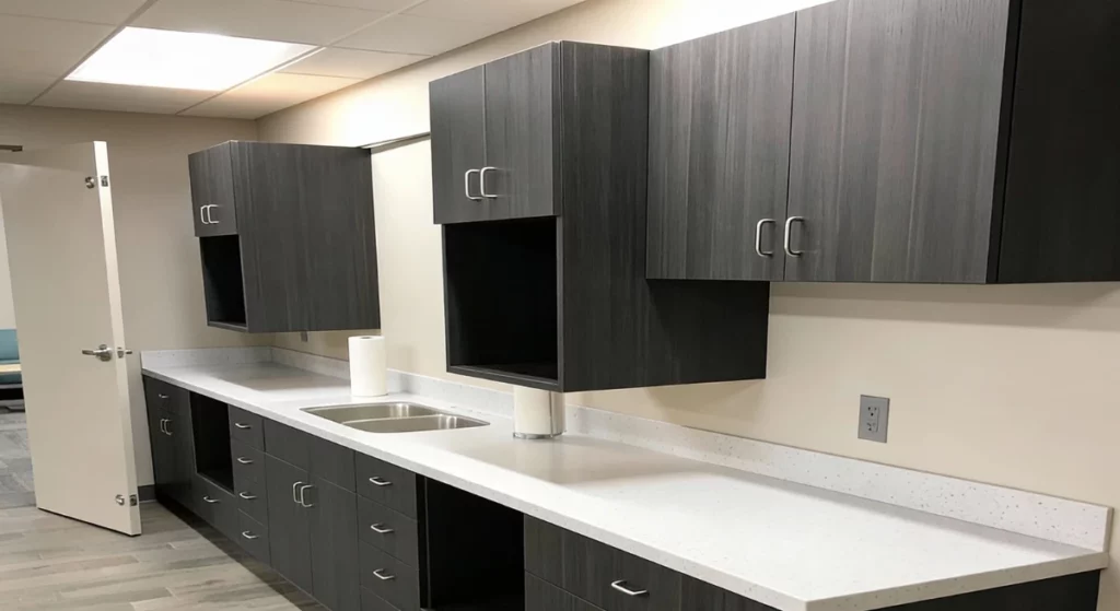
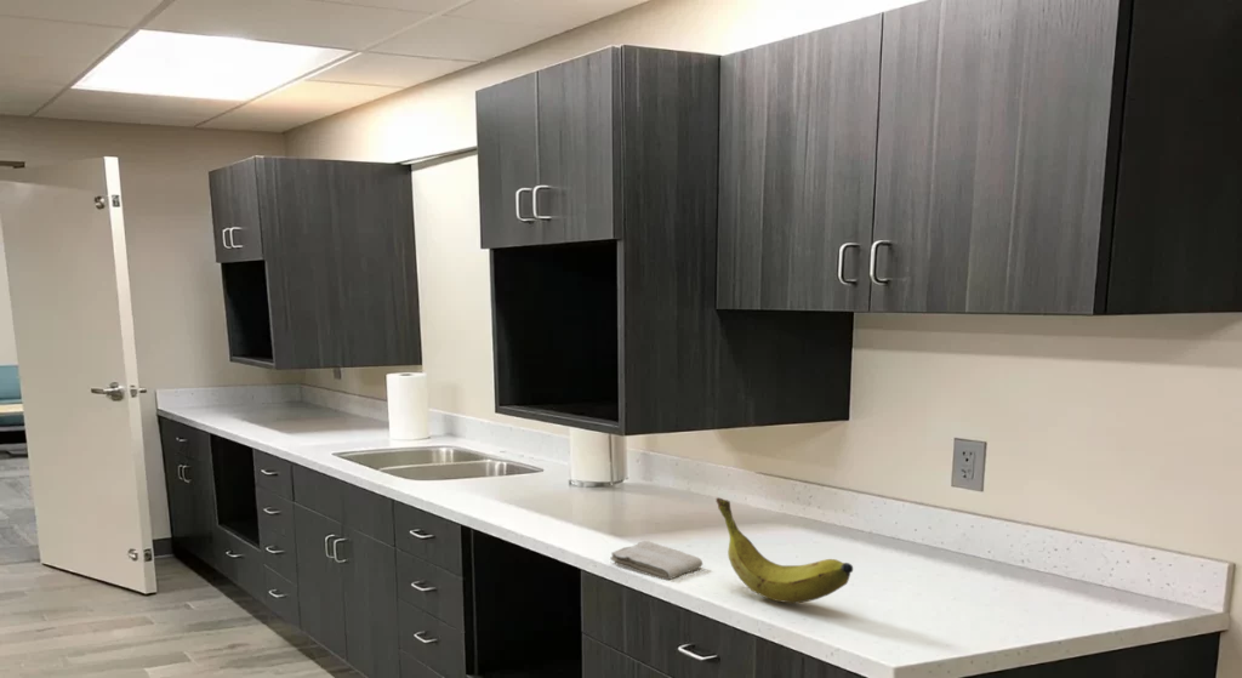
+ washcloth (655, 558)
+ banana (777, 564)
